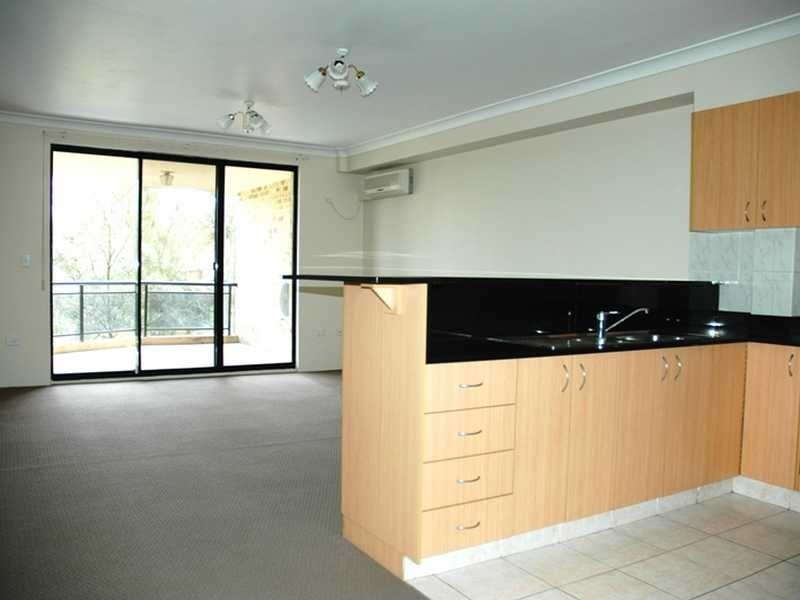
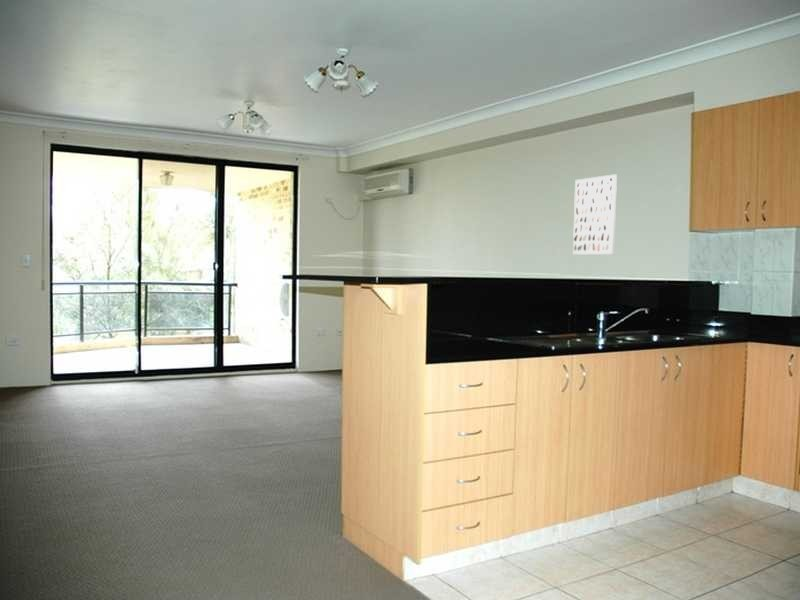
+ wall art (594, 216)
